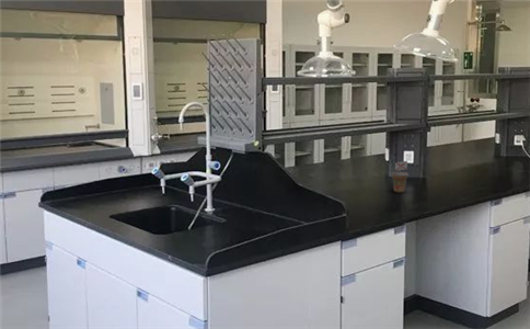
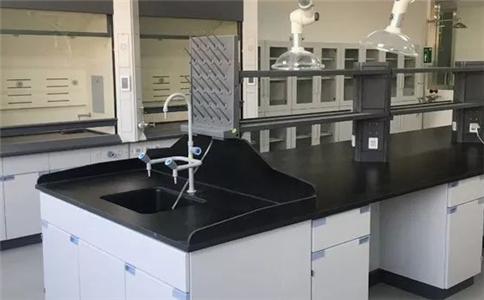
- beverage cup (399, 177)
